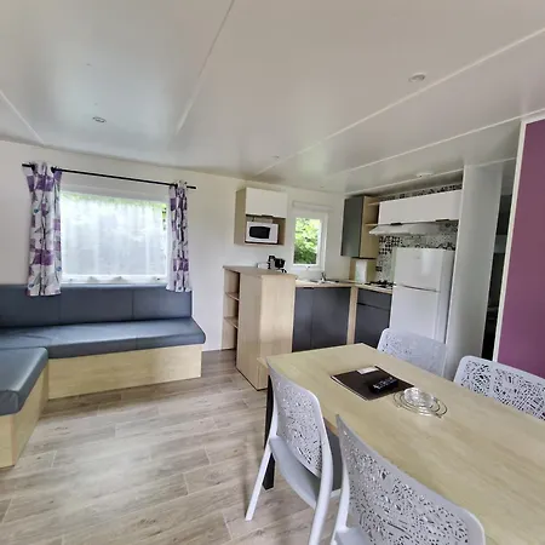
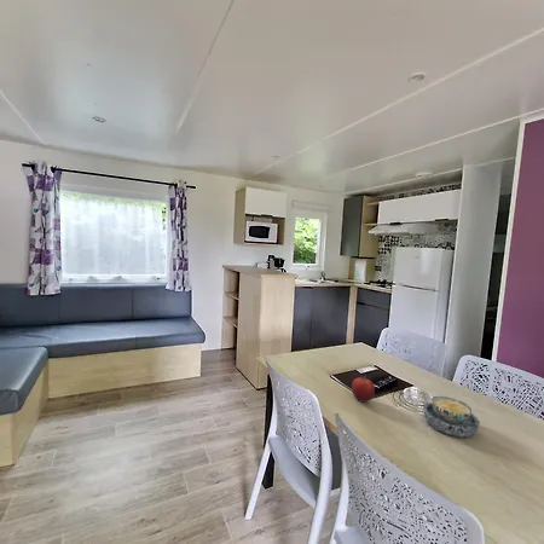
+ fruit (363, 388)
+ bowl (450, 415)
